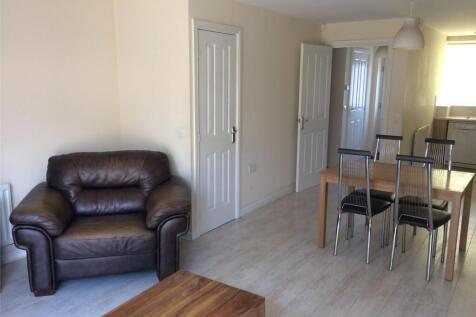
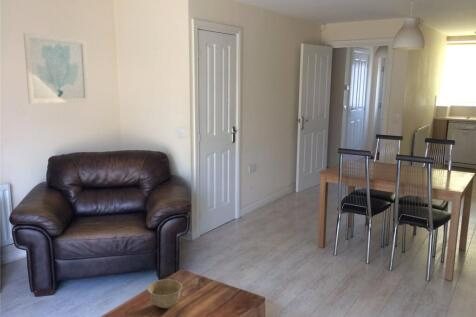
+ wall art (58, 70)
+ bowl (165, 296)
